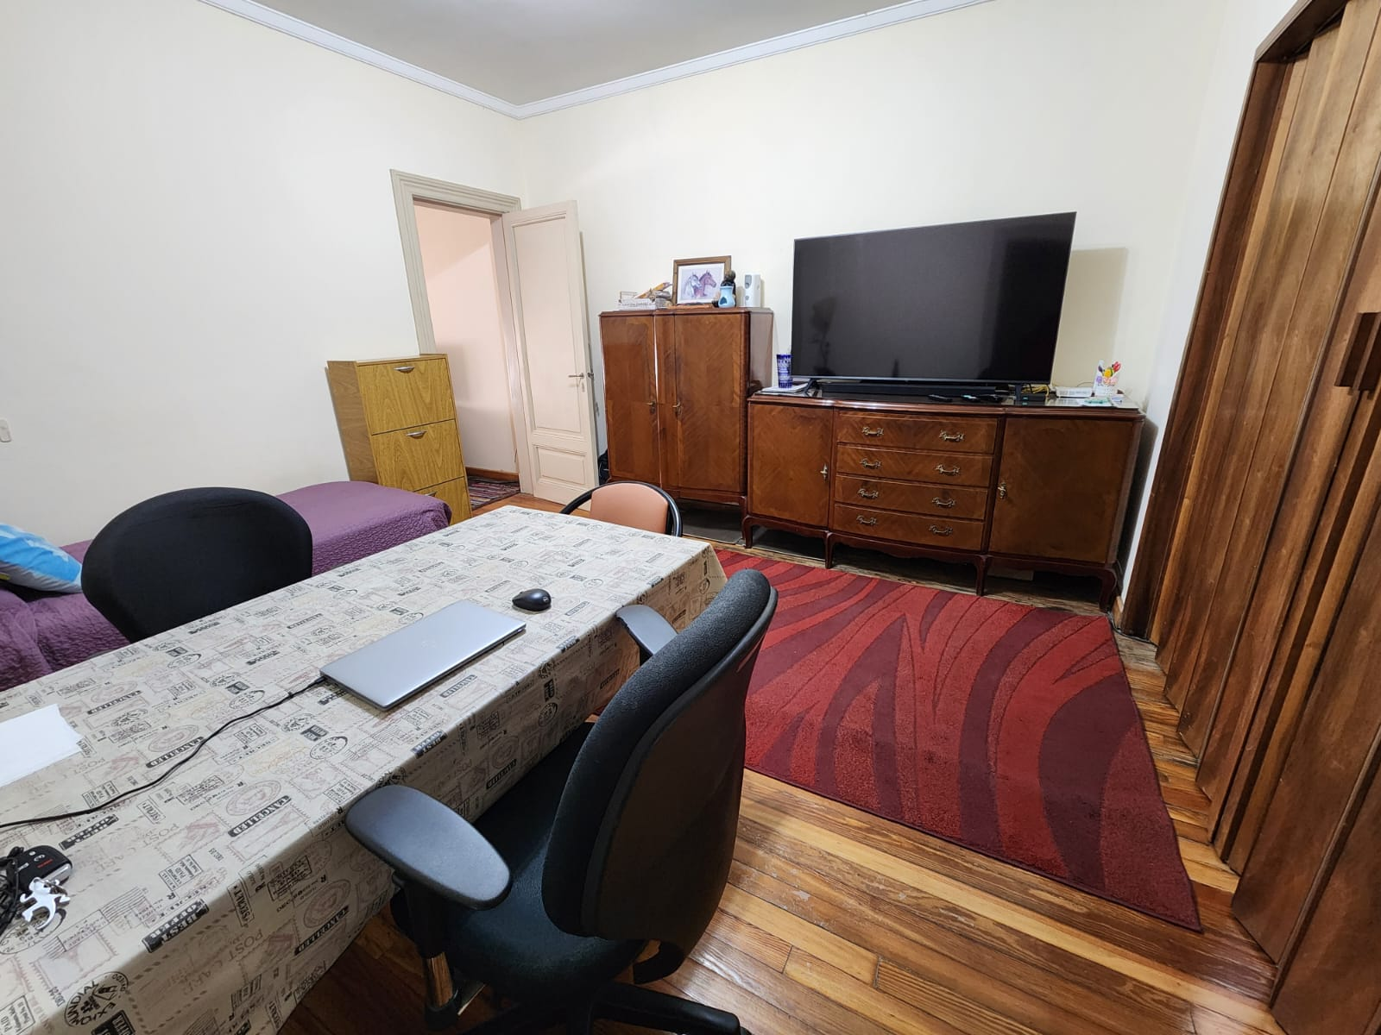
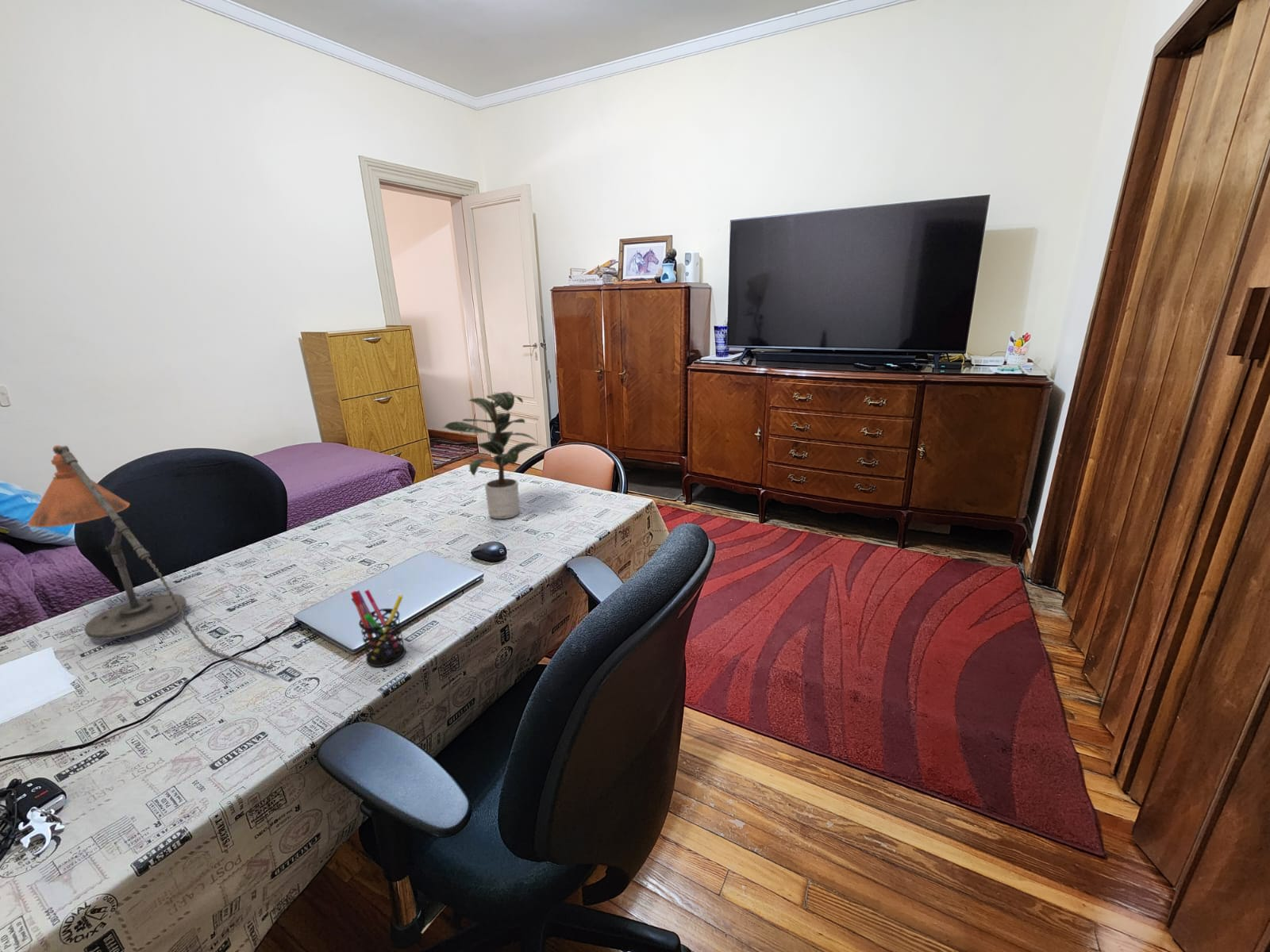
+ potted plant (501, 451)
+ pen holder (376, 625)
+ desk lamp (148, 552)
